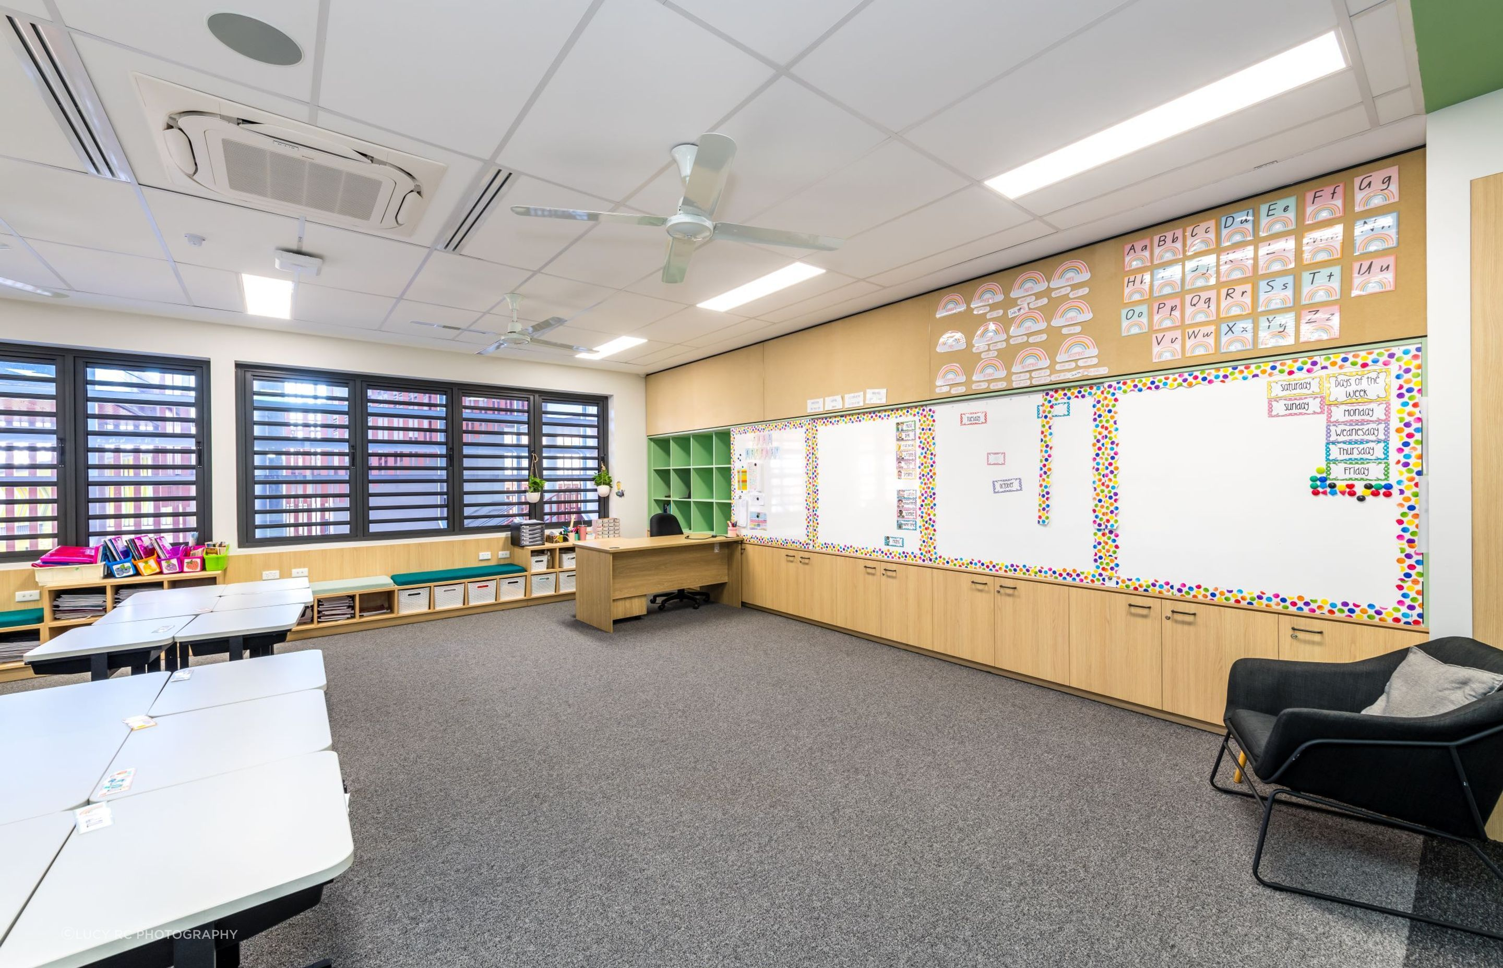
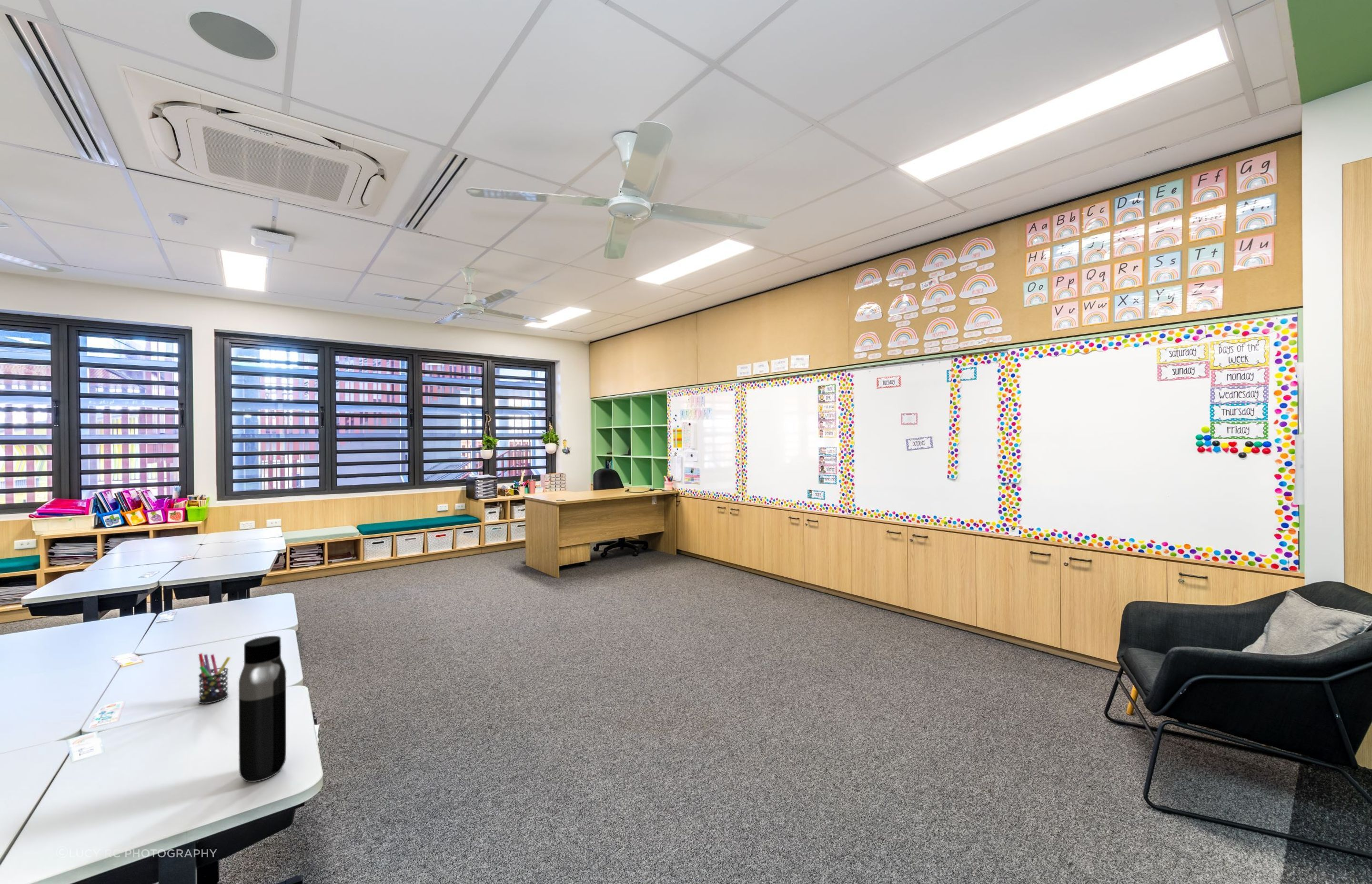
+ pen holder (210, 677)
+ water bottle (262, 706)
